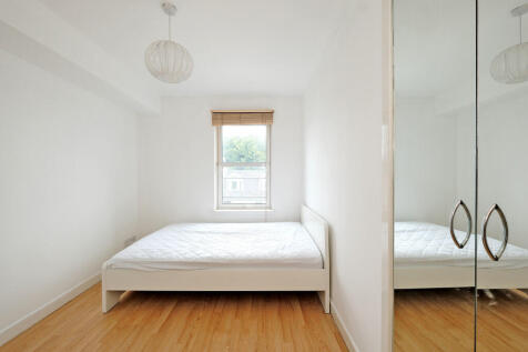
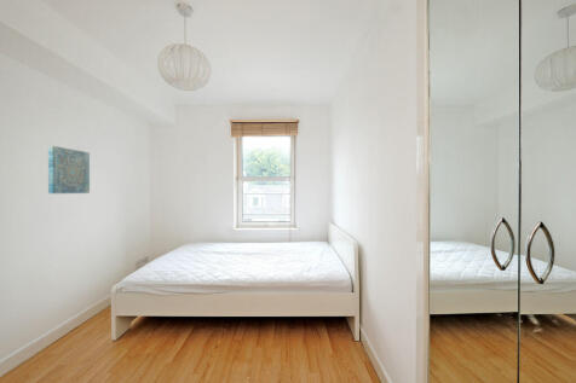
+ wall art (70, 170)
